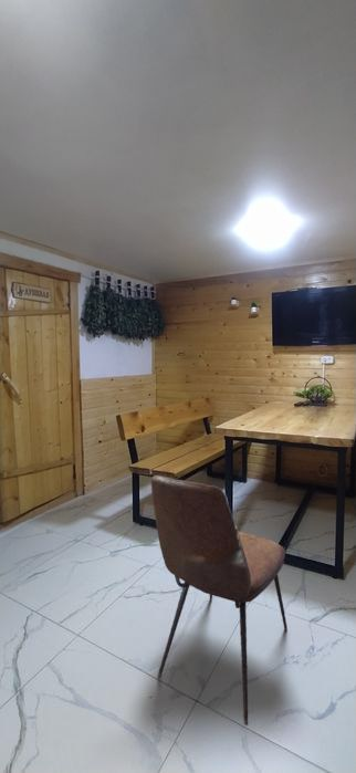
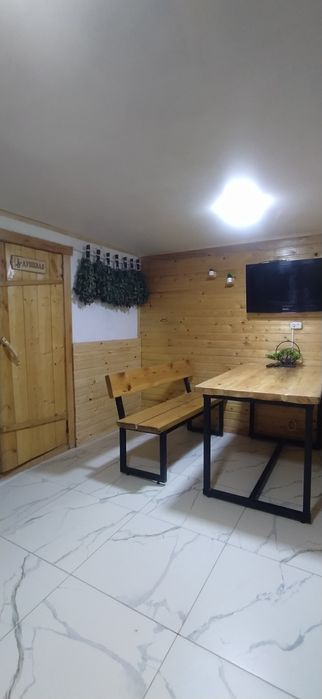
- dining chair (219, 561)
